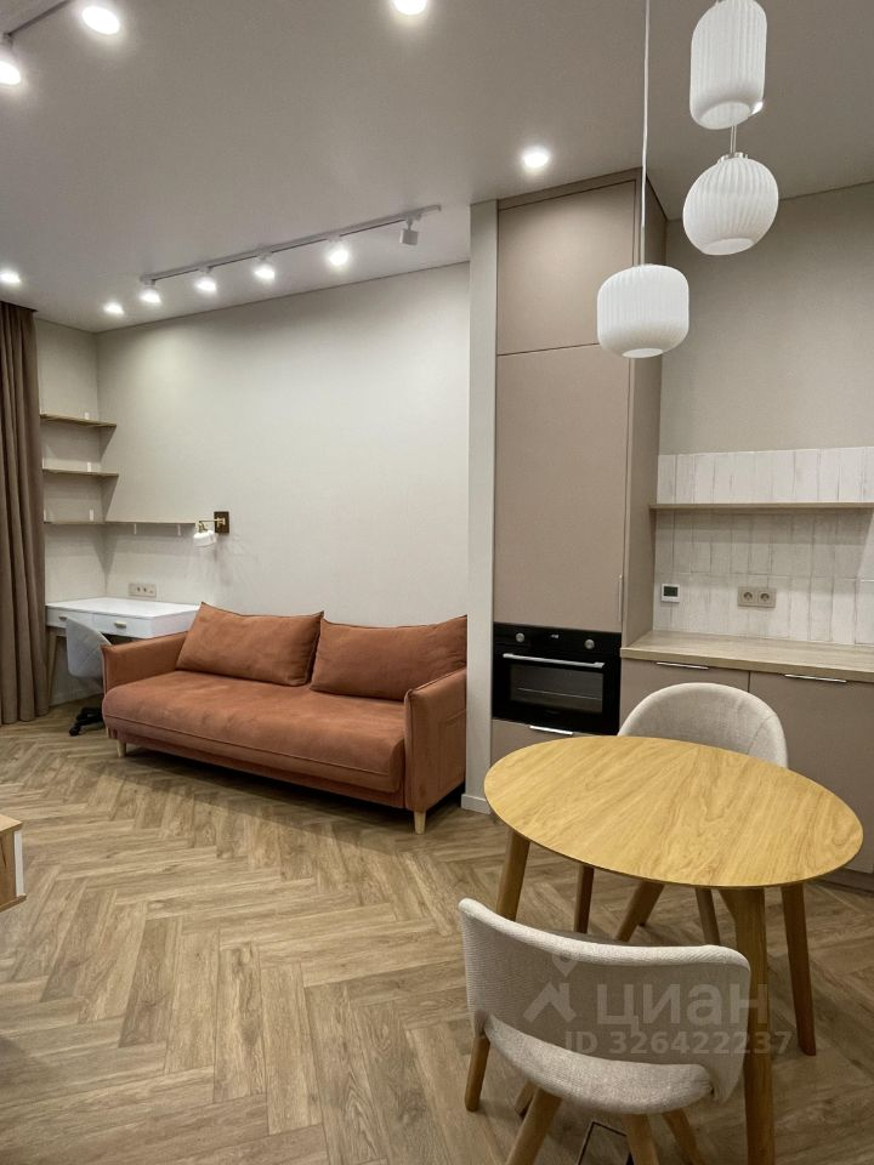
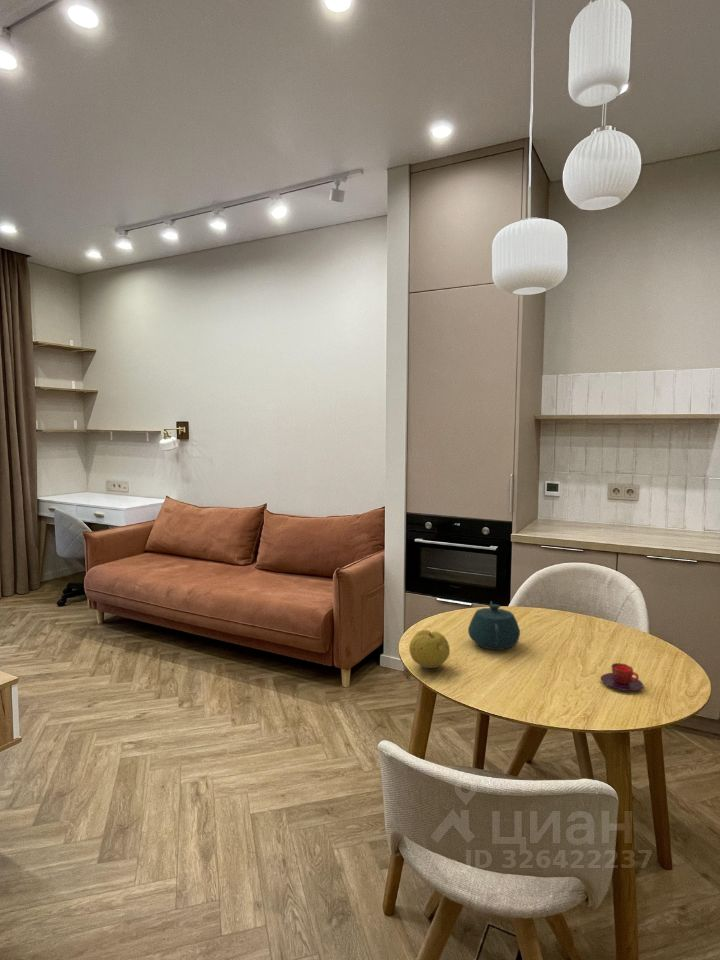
+ teacup (621, 675)
+ fruit (428, 649)
+ teapot (493, 623)
